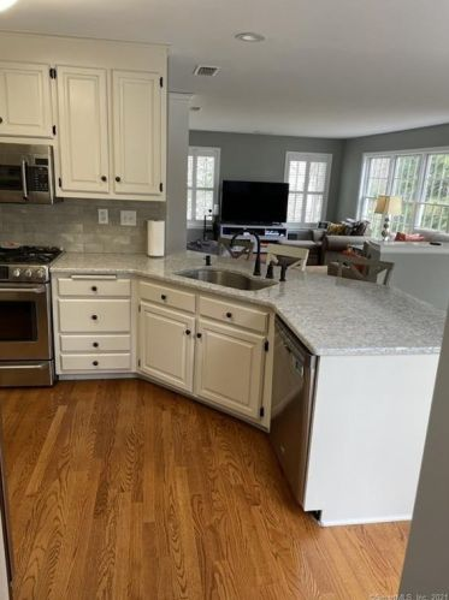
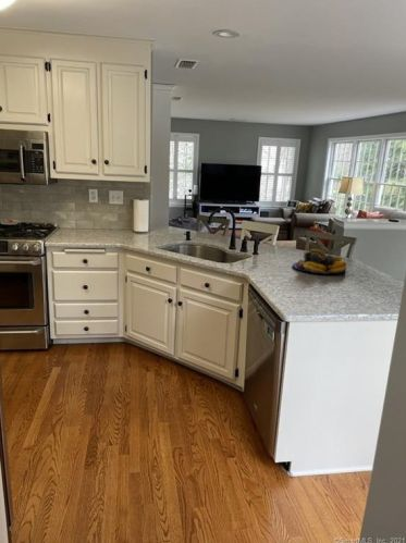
+ fruit bowl (319, 259)
